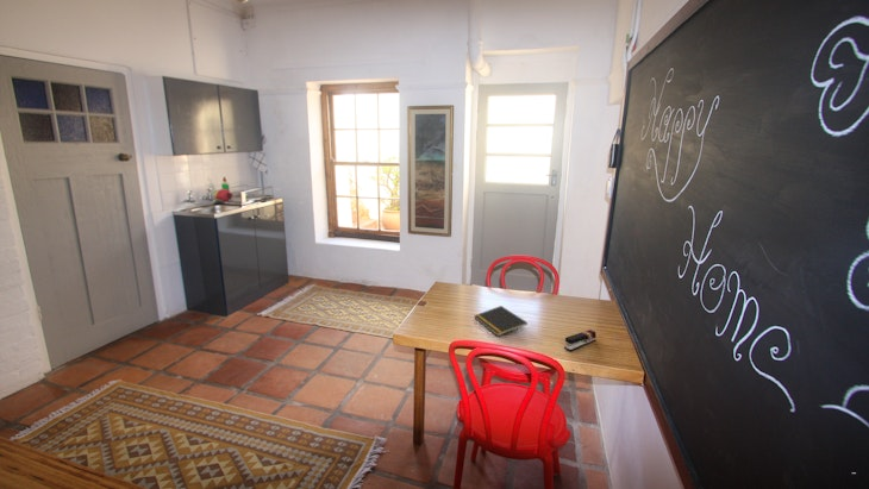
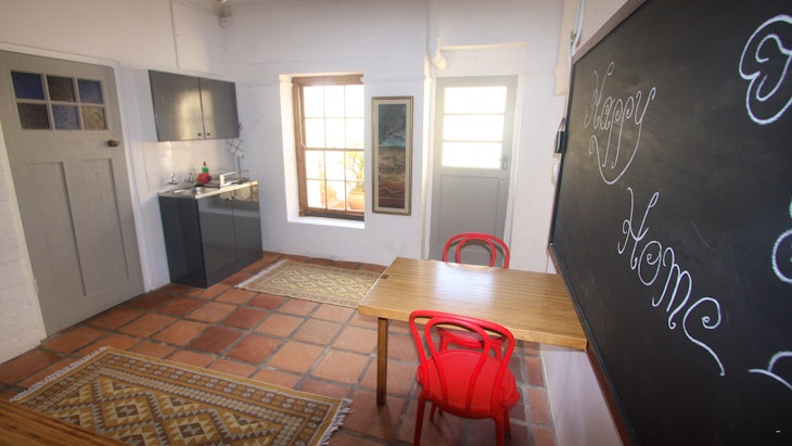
- notepad (499, 319)
- stapler (580, 339)
